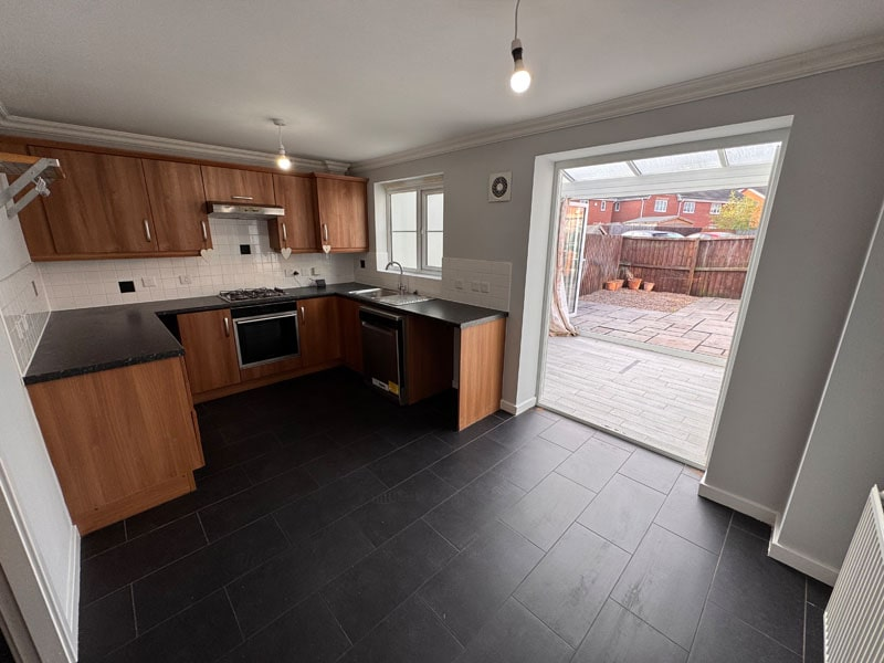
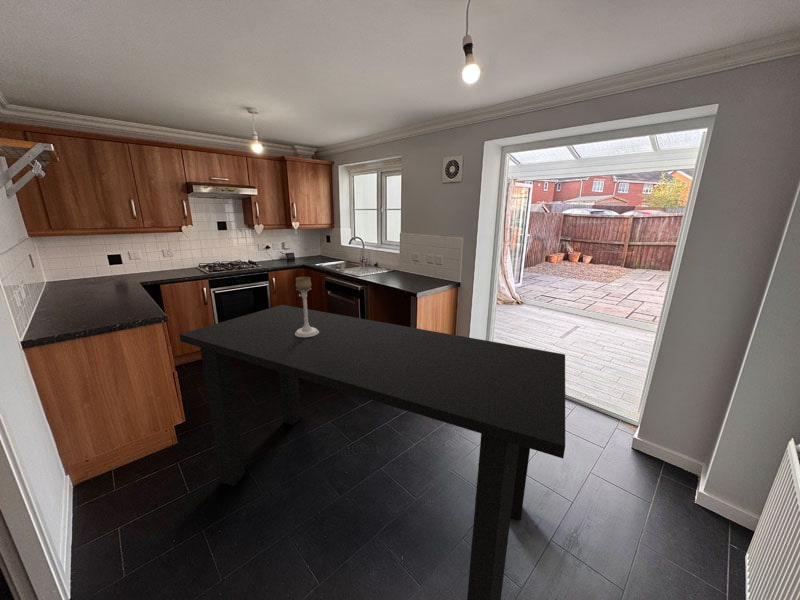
+ dining table (367, 398)
+ candle holder (305, 305)
